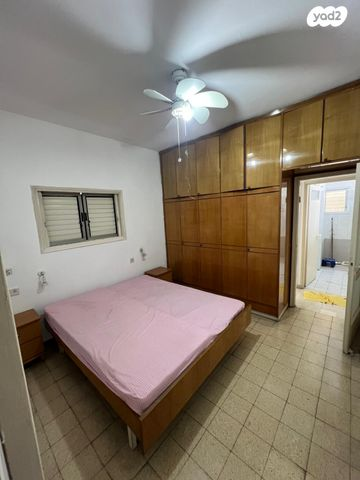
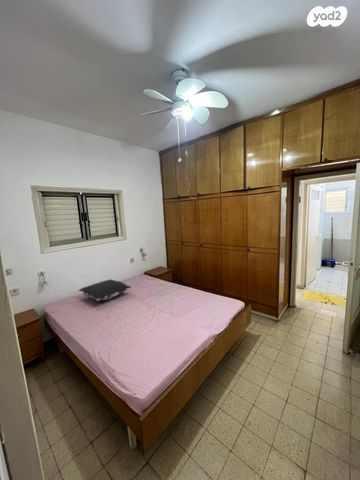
+ pillow (104, 288)
